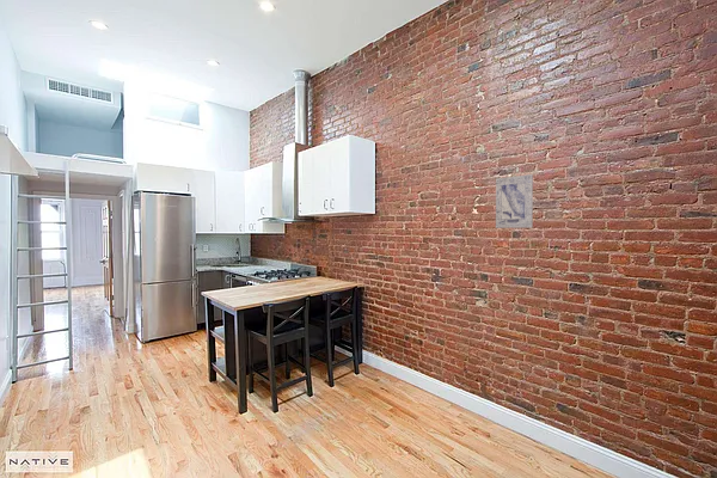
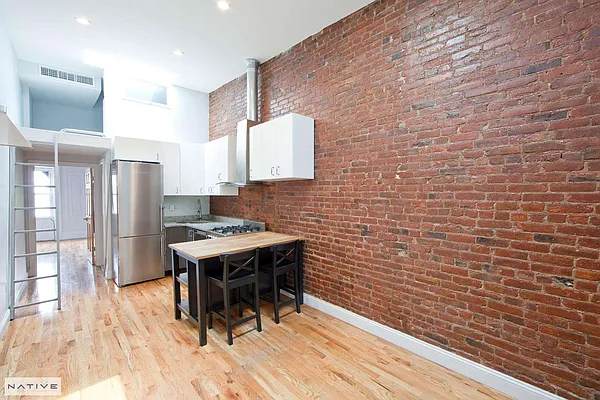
- wall art (513, 202)
